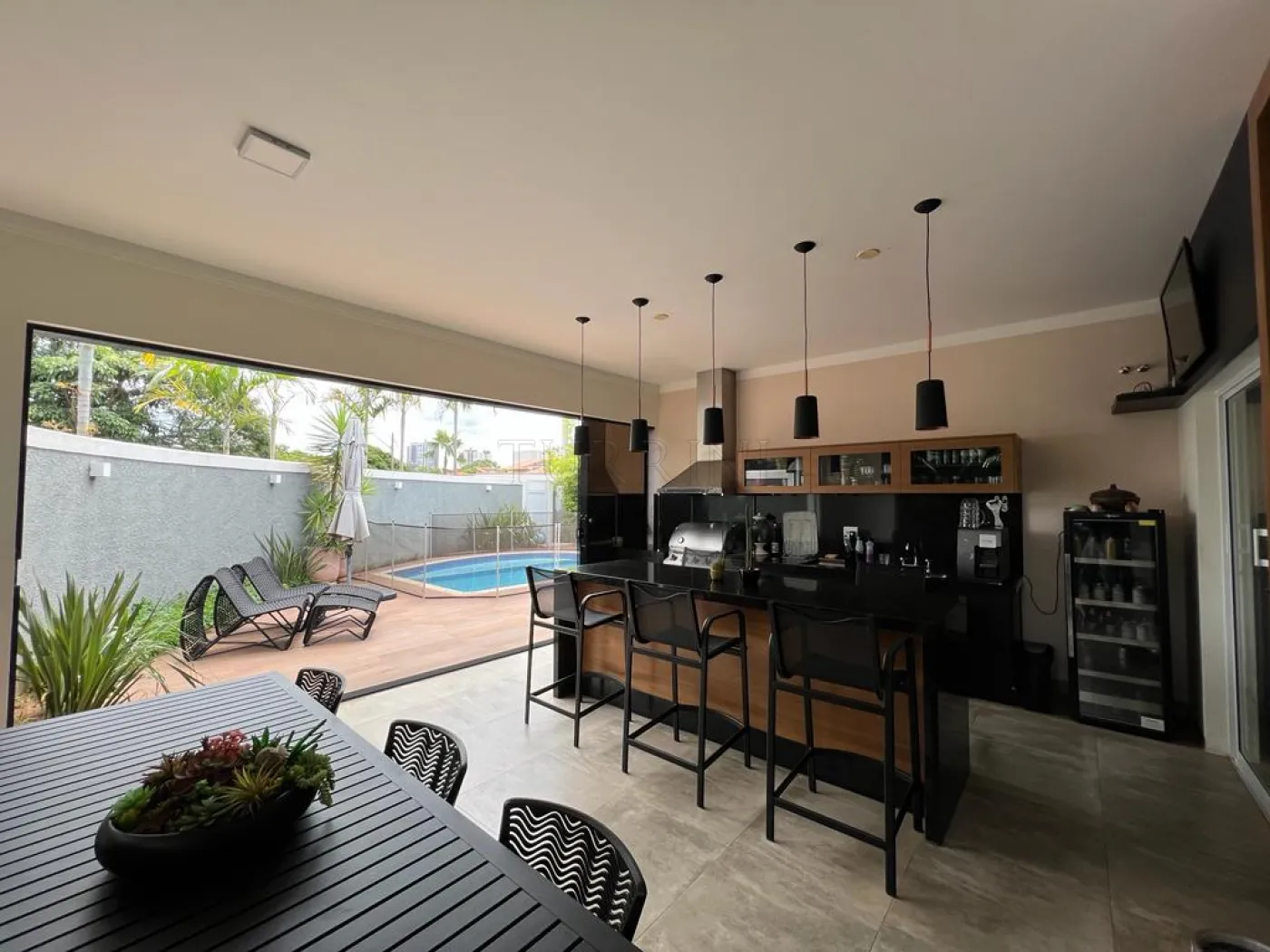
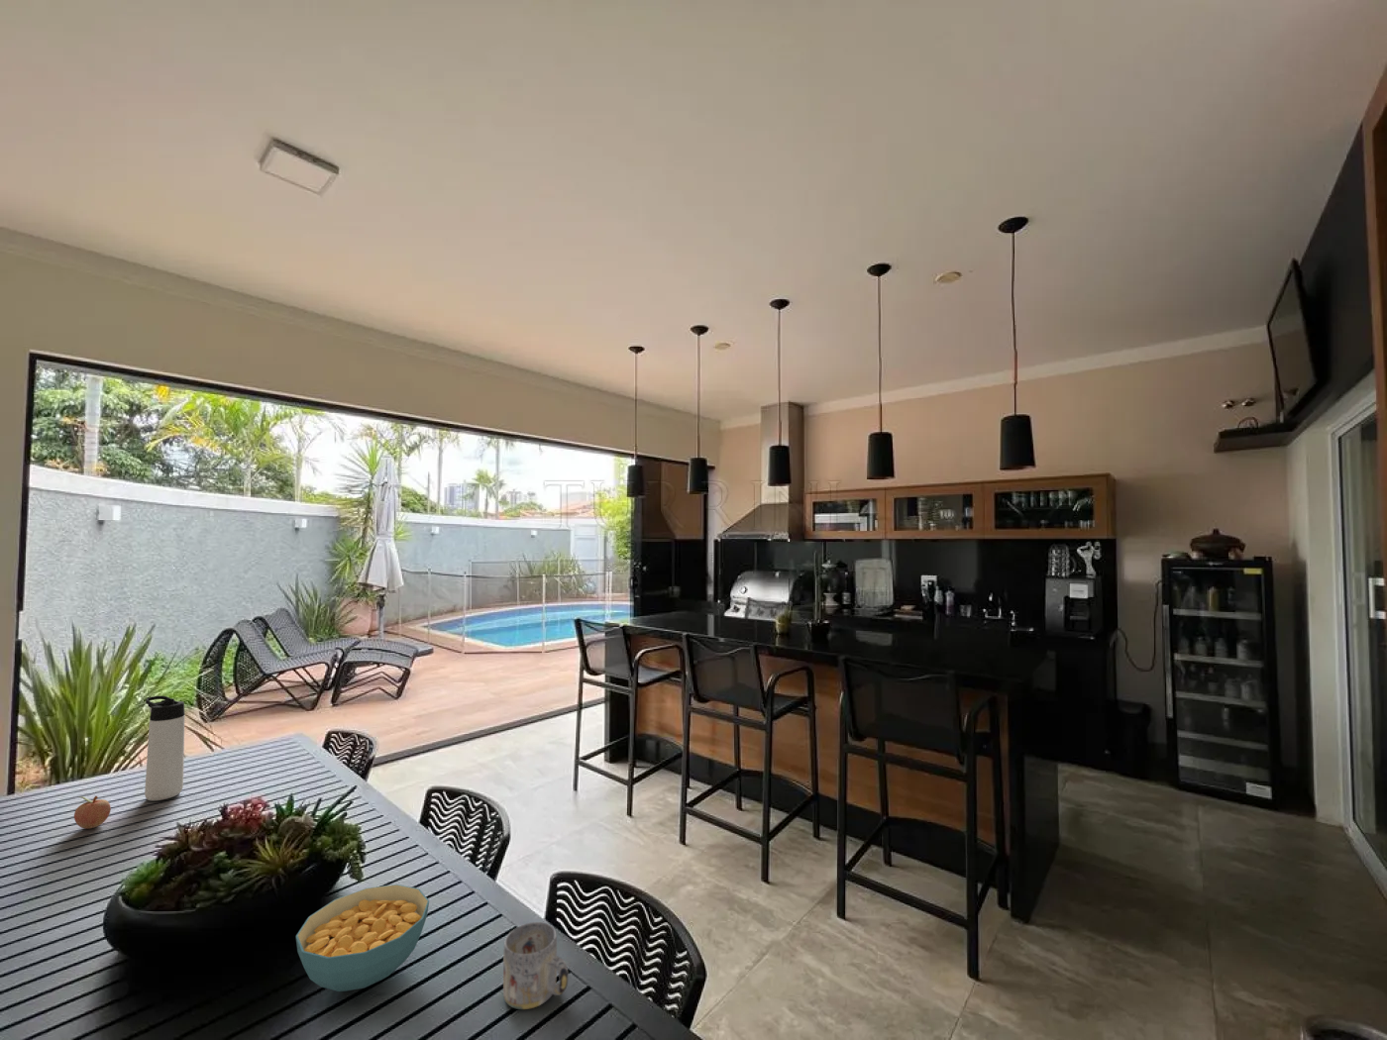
+ thermos bottle (162, 746)
+ mug (538, 967)
+ fruit (92, 811)
+ cereal bowl (365, 946)
